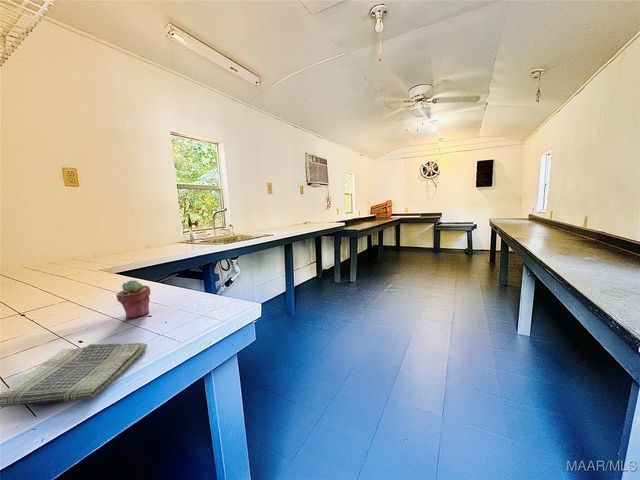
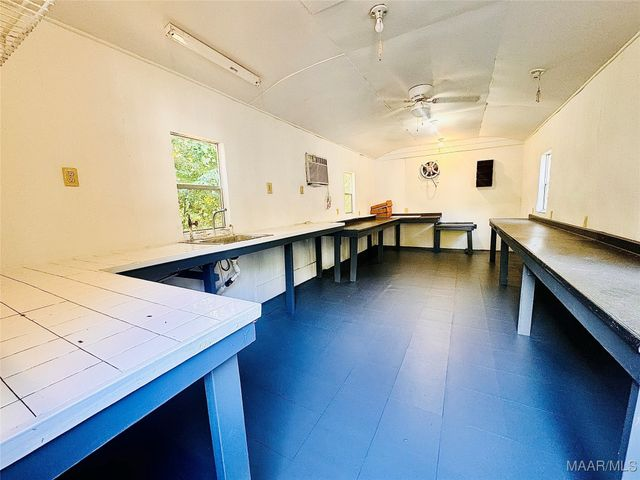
- dish towel (82, 367)
- potted succulent (134, 297)
